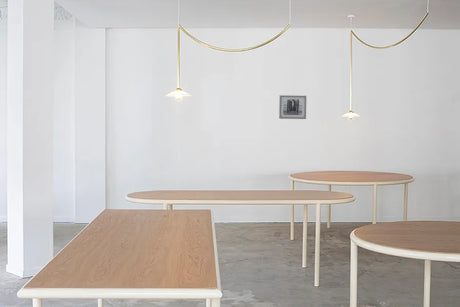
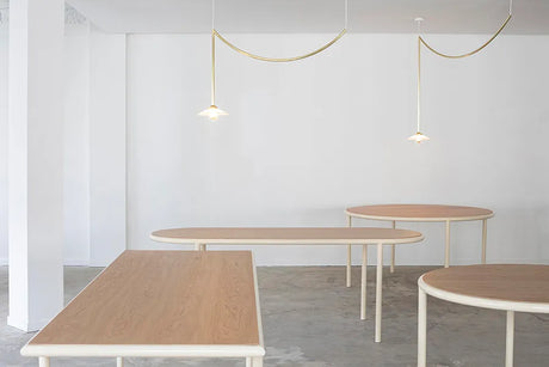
- wall art (292, 107)
